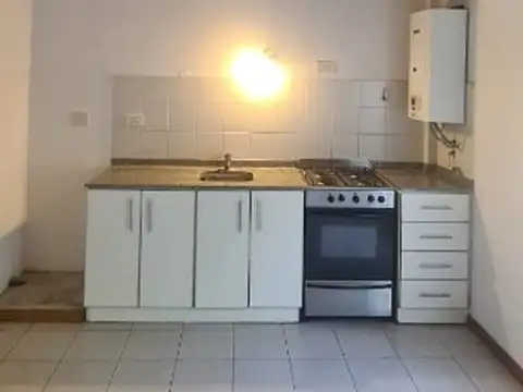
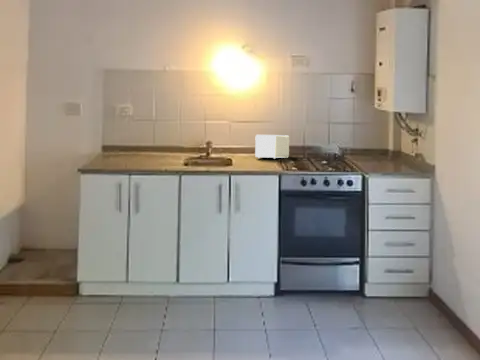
+ toaster (271, 146)
